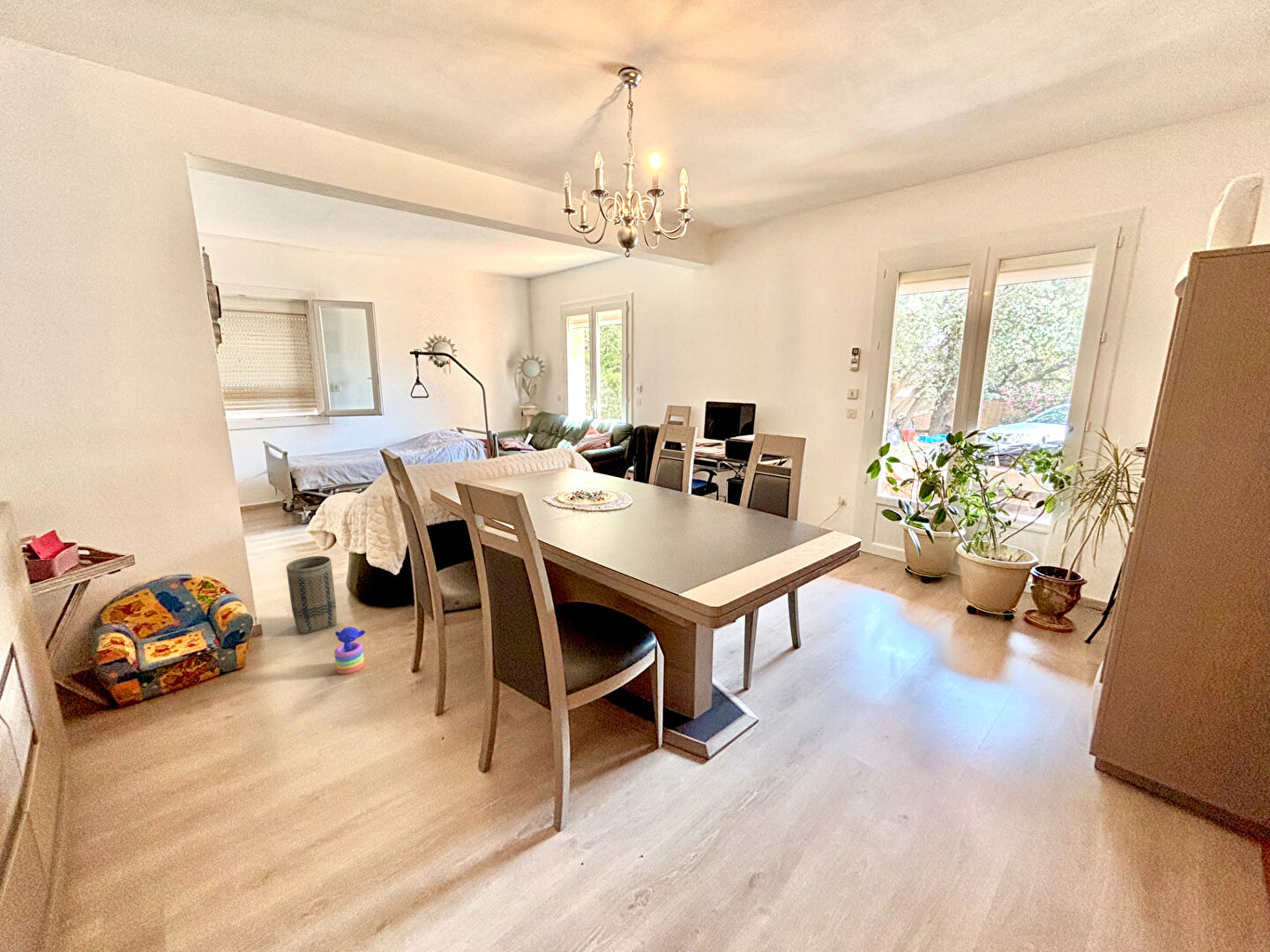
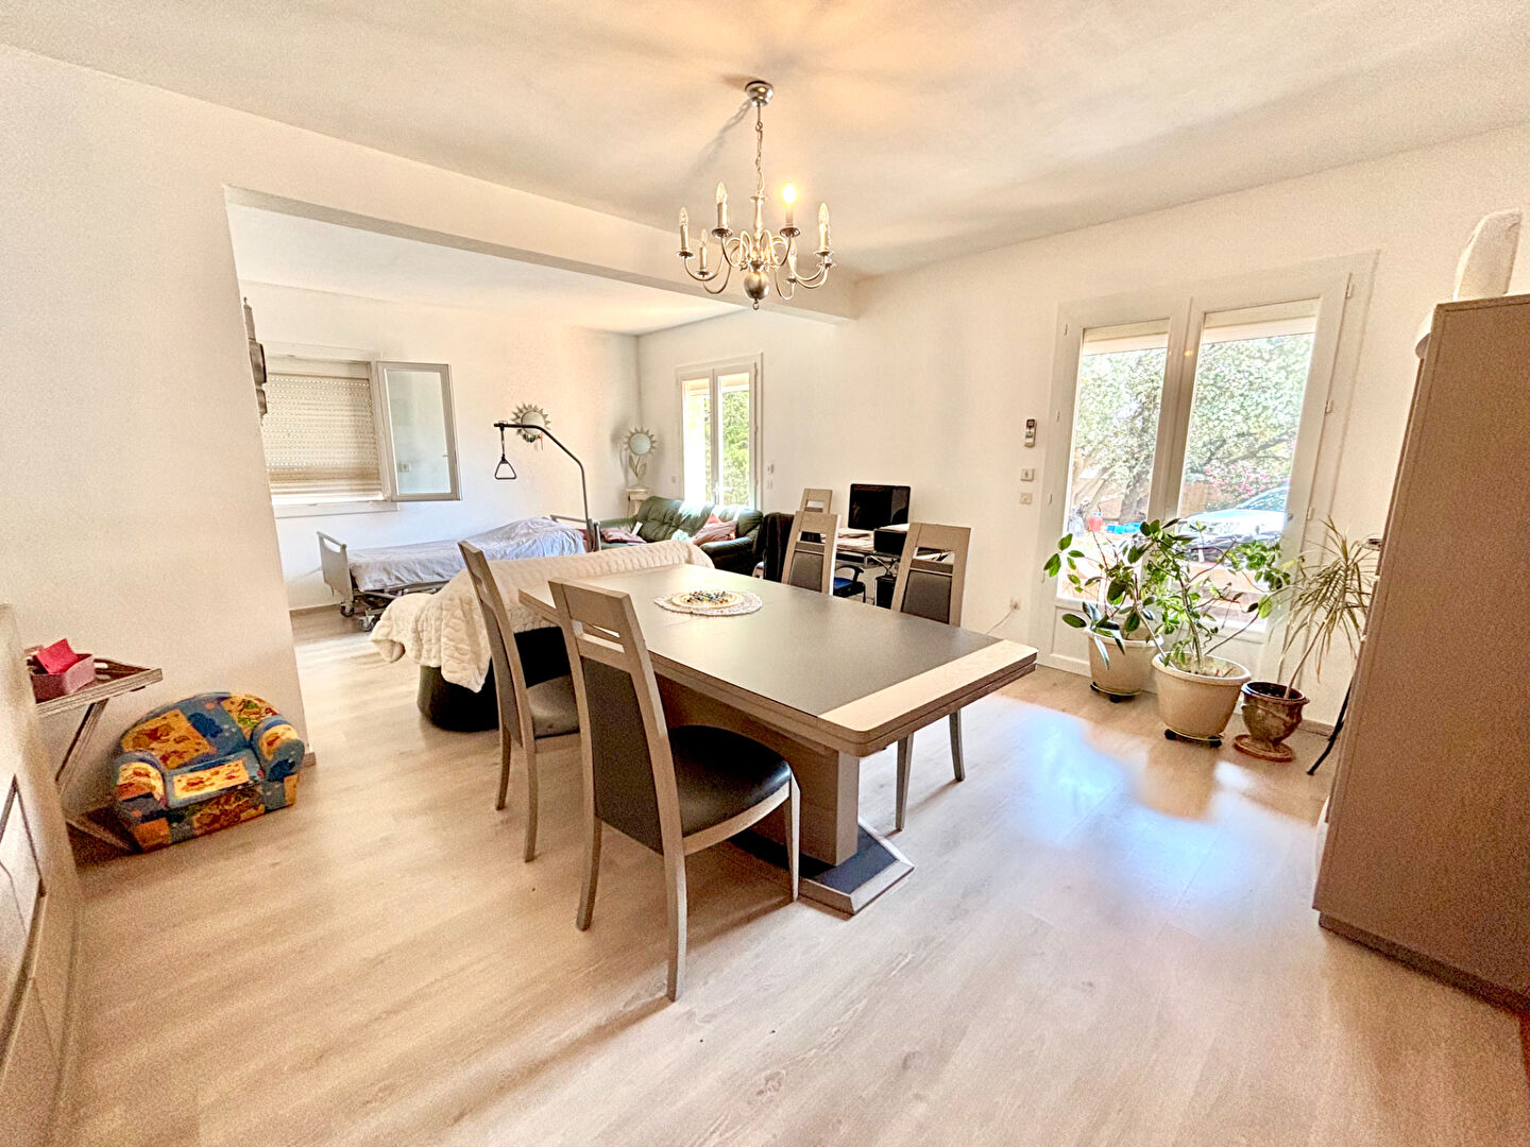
- basket (312, 593)
- stacking toy (350, 647)
